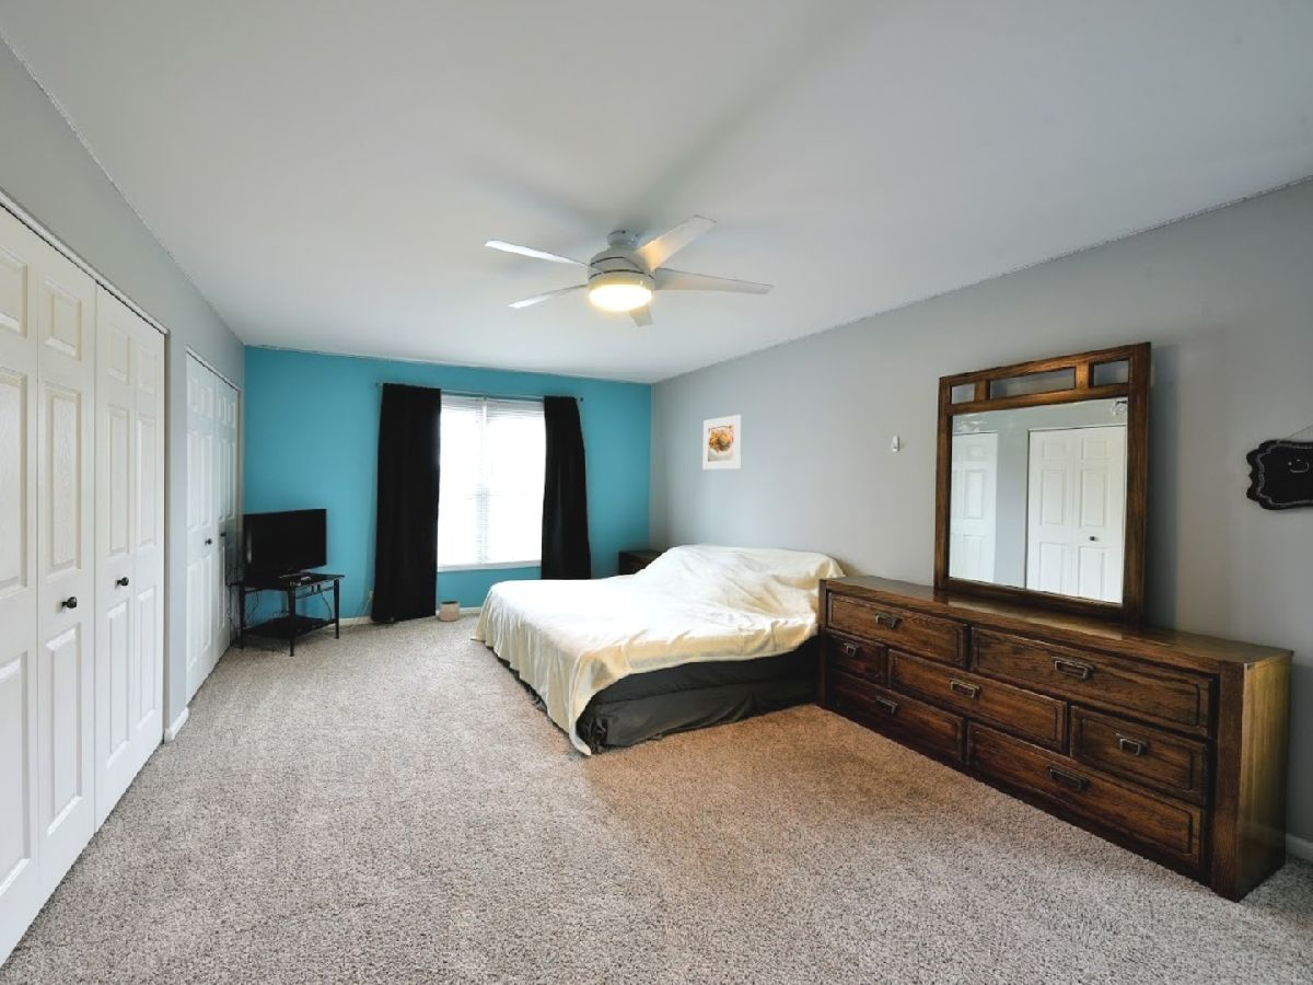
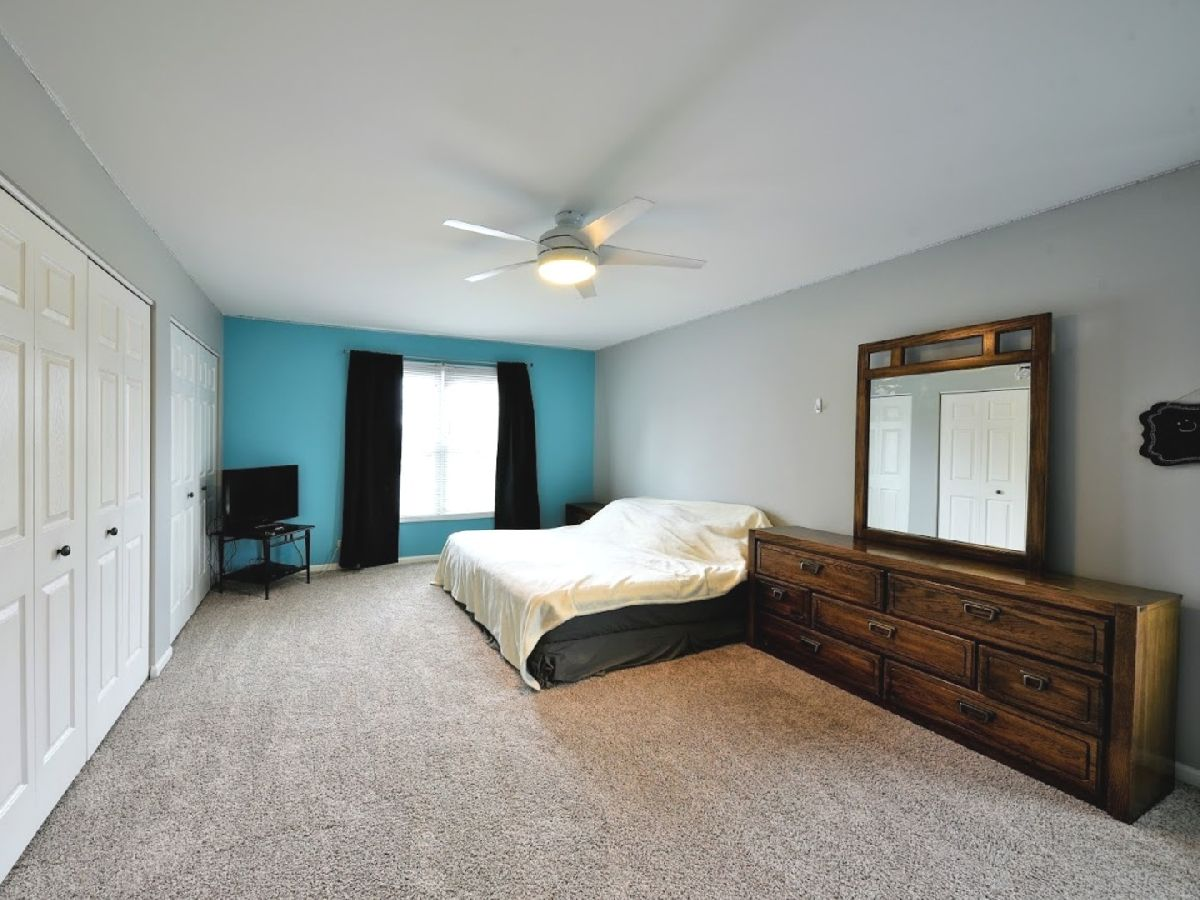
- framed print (720, 443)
- planter (449, 611)
